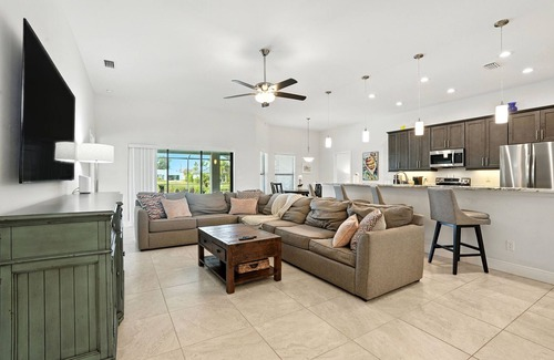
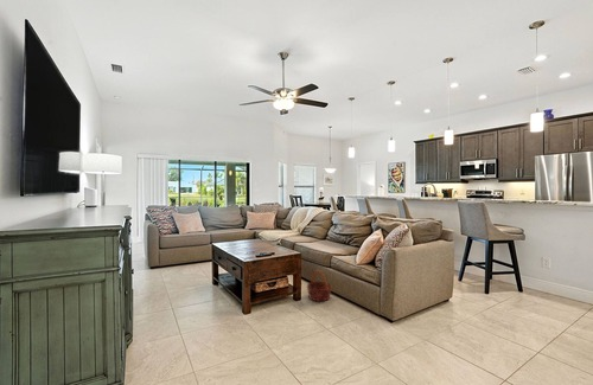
+ basket (319, 283)
